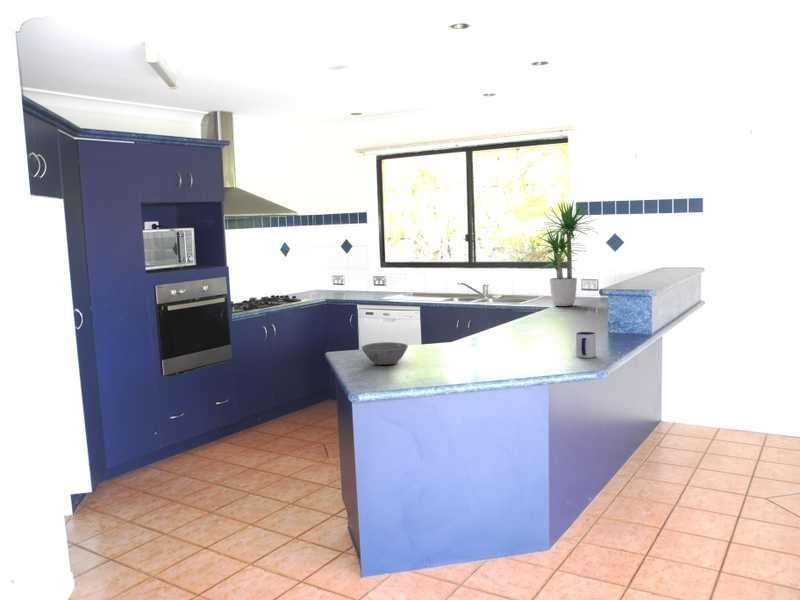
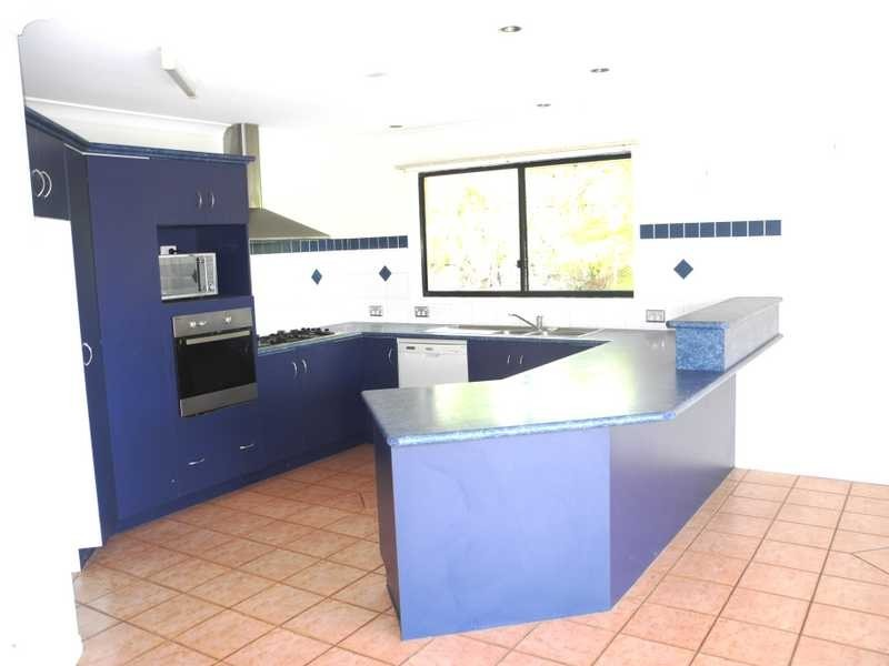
- potted plant (565, 253)
- mug (585, 345)
- bowl (385, 354)
